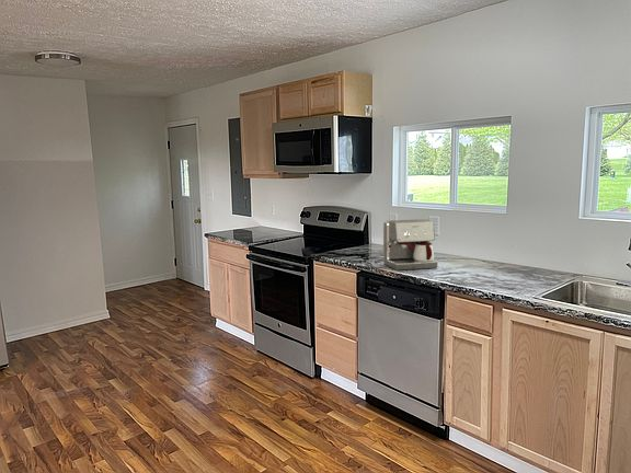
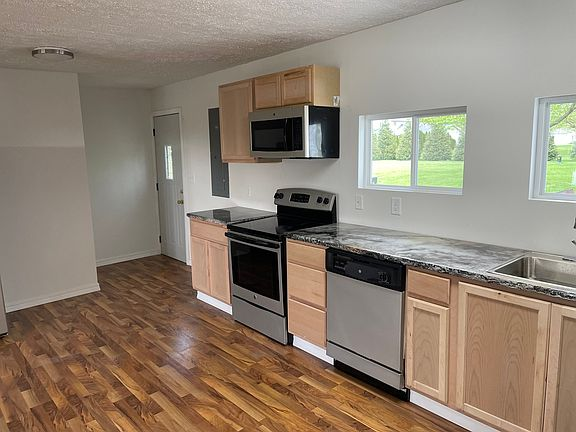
- coffee maker (410, 243)
